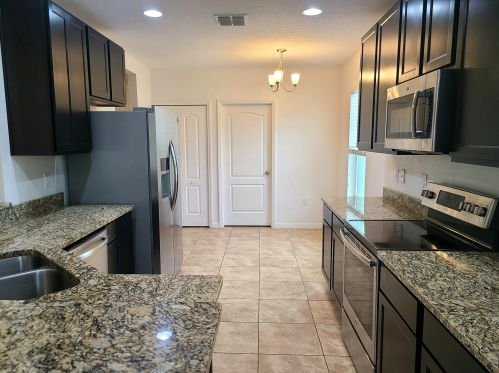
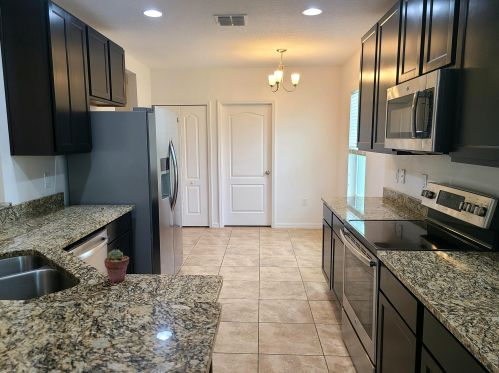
+ potted succulent (116, 264)
